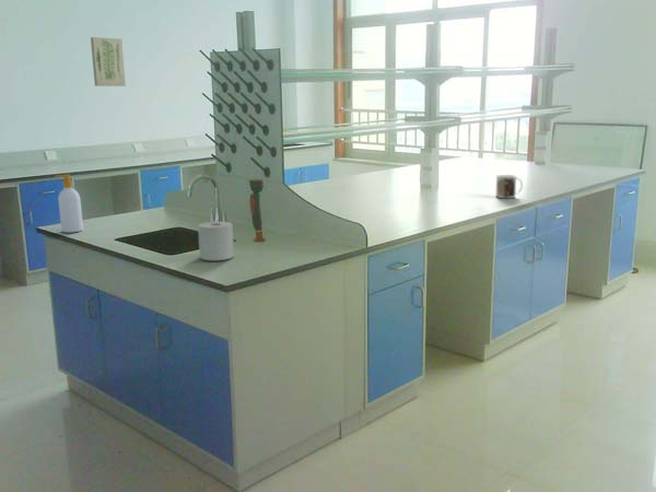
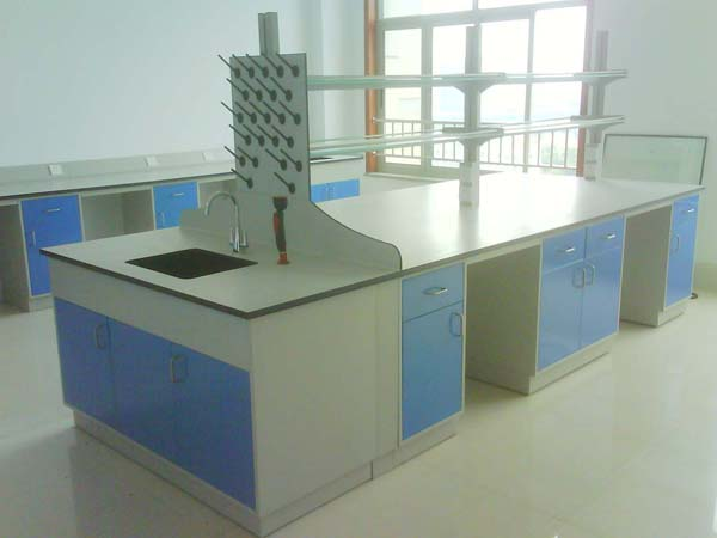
- soap bottle (68, 202)
- paper towel roll (215, 241)
- mug (507, 186)
- wall art (108, 61)
